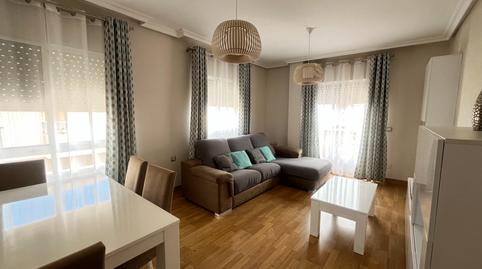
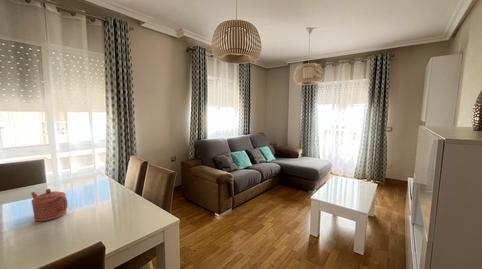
+ teapot (49, 202)
